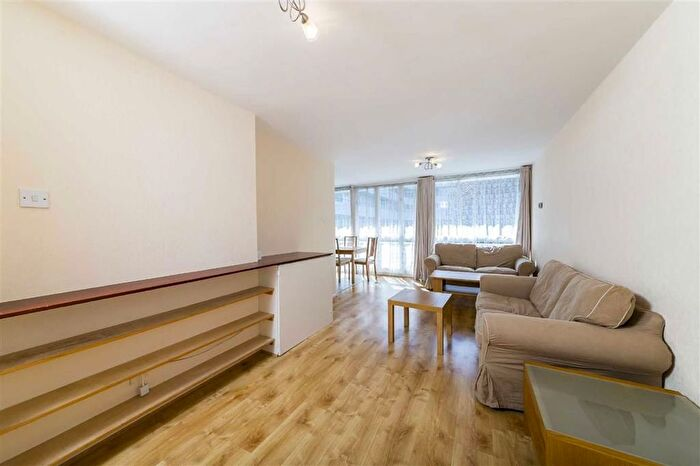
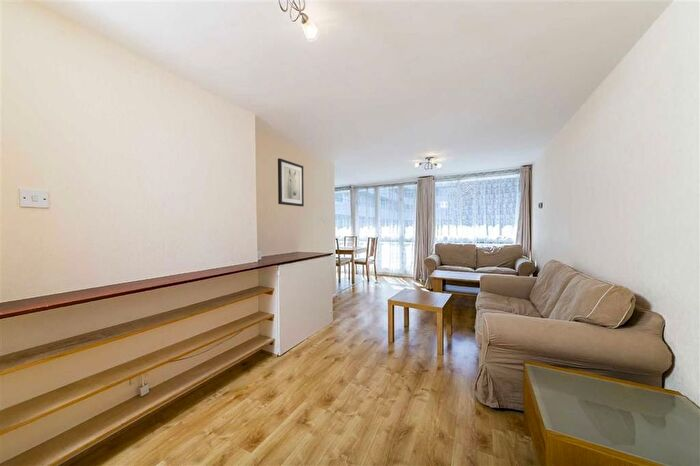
+ wall art (291, 184)
